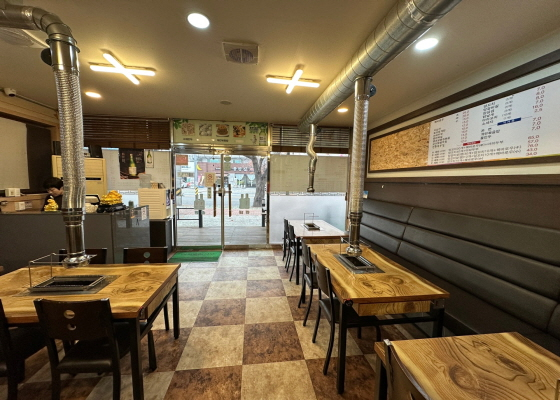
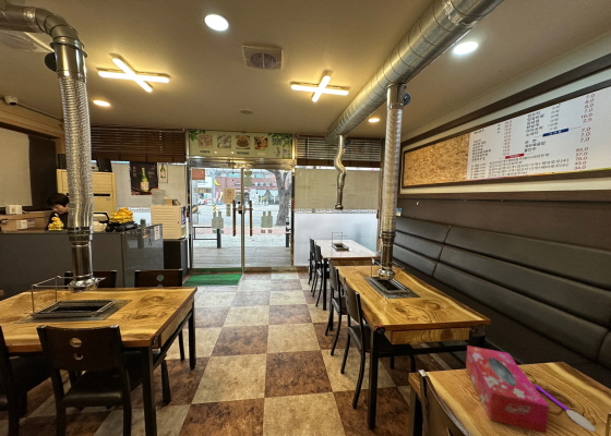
+ spoon (561, 404)
+ tissue box (500, 383)
